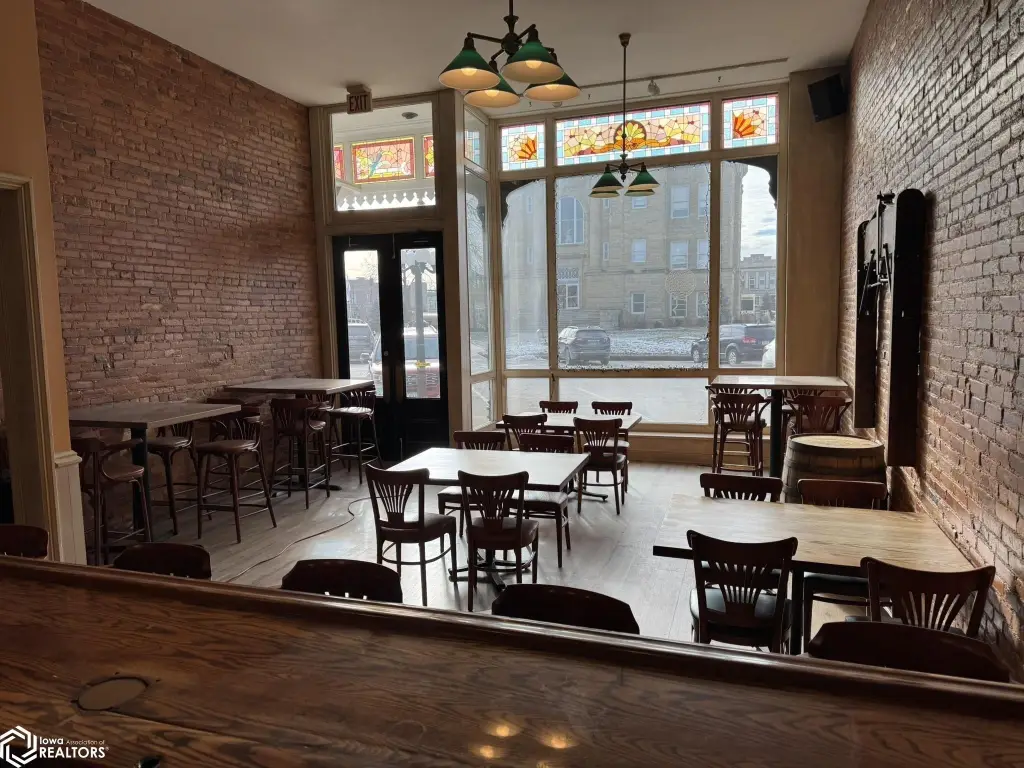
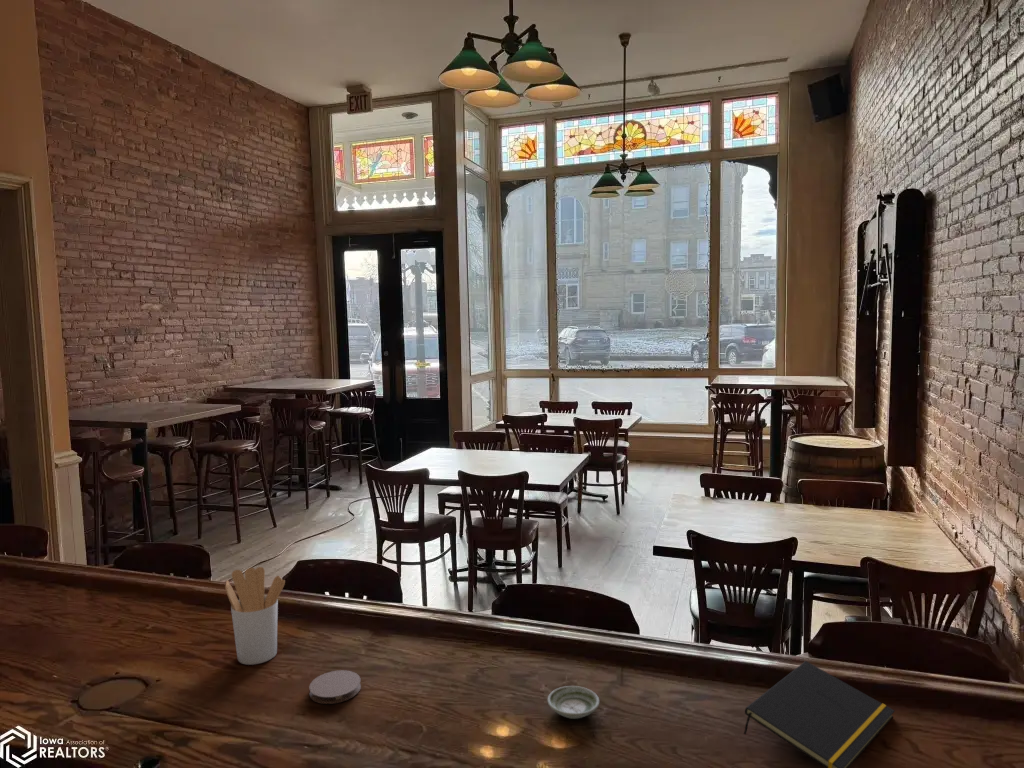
+ utensil holder (253, 612)
+ coaster (335, 686)
+ notepad (820, 712)
+ saucer (573, 705)
